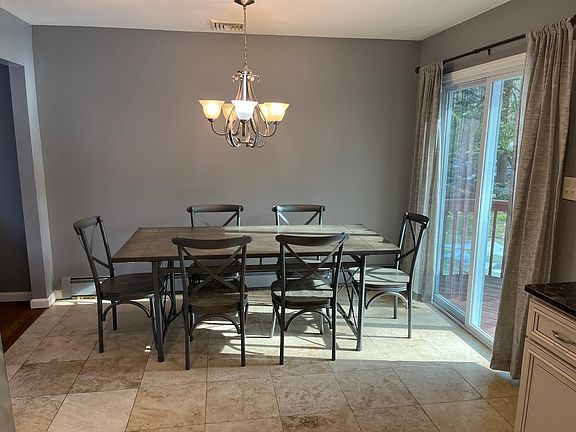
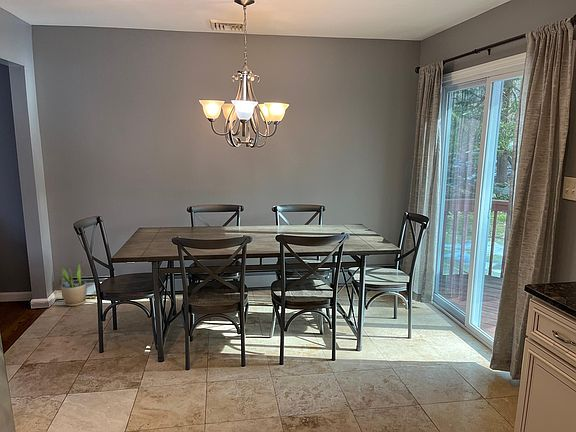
+ potted plant (73, 283)
